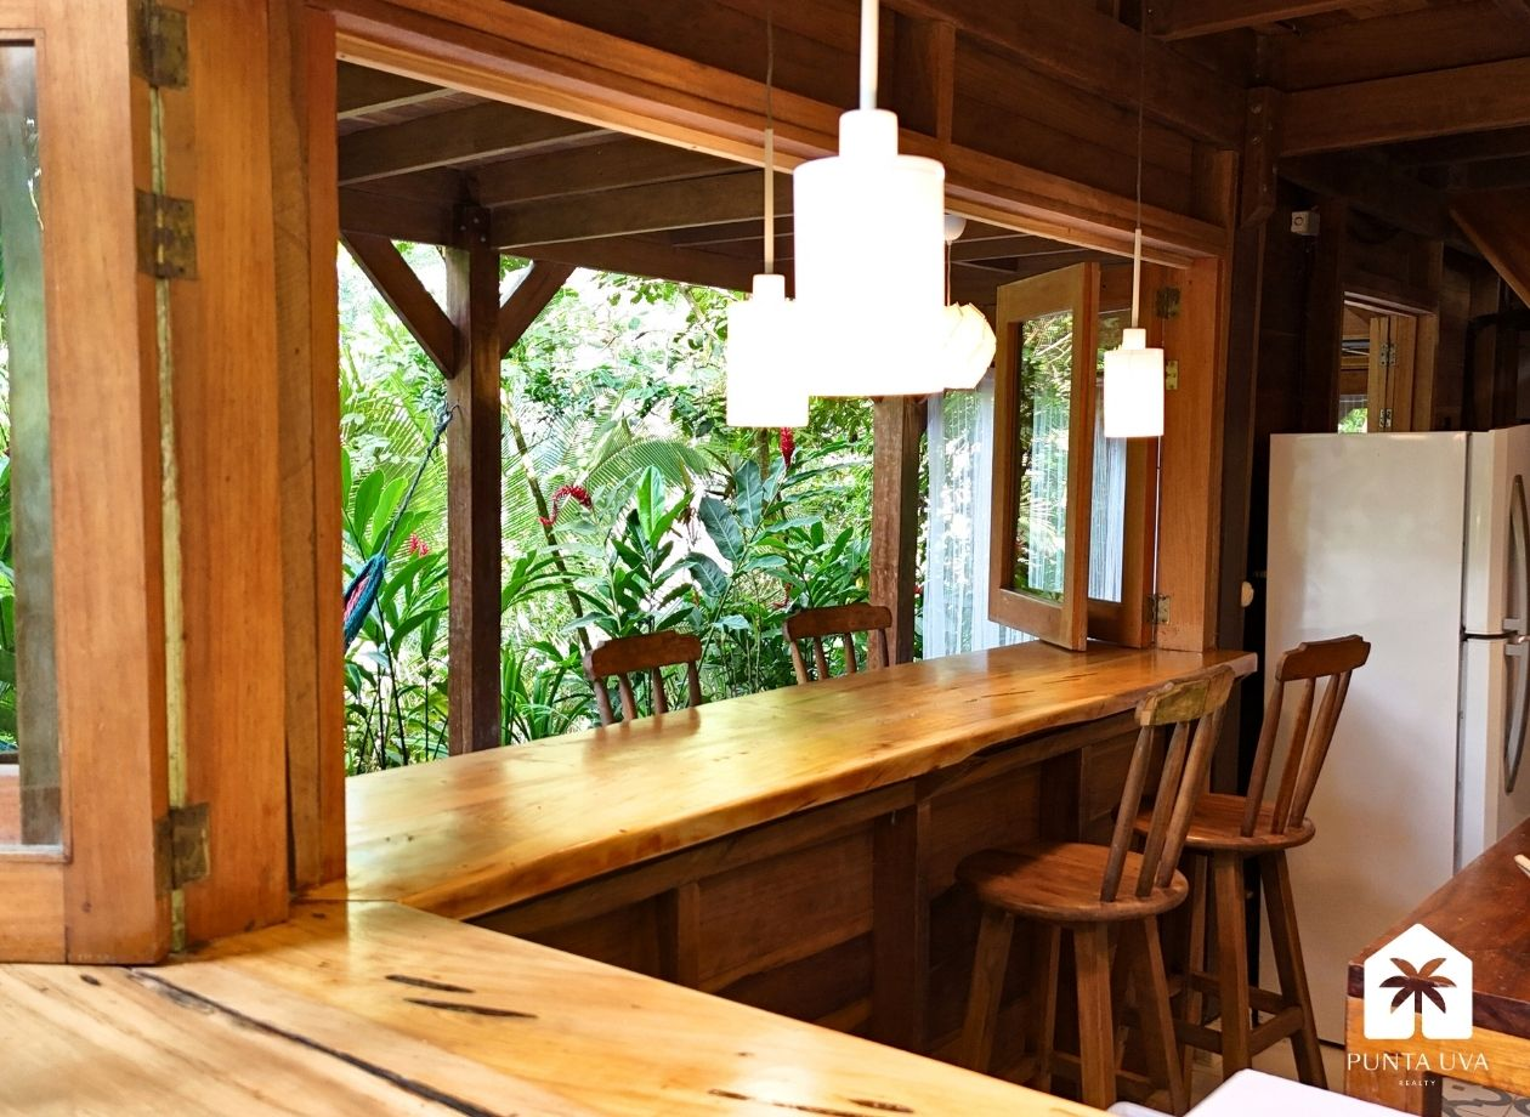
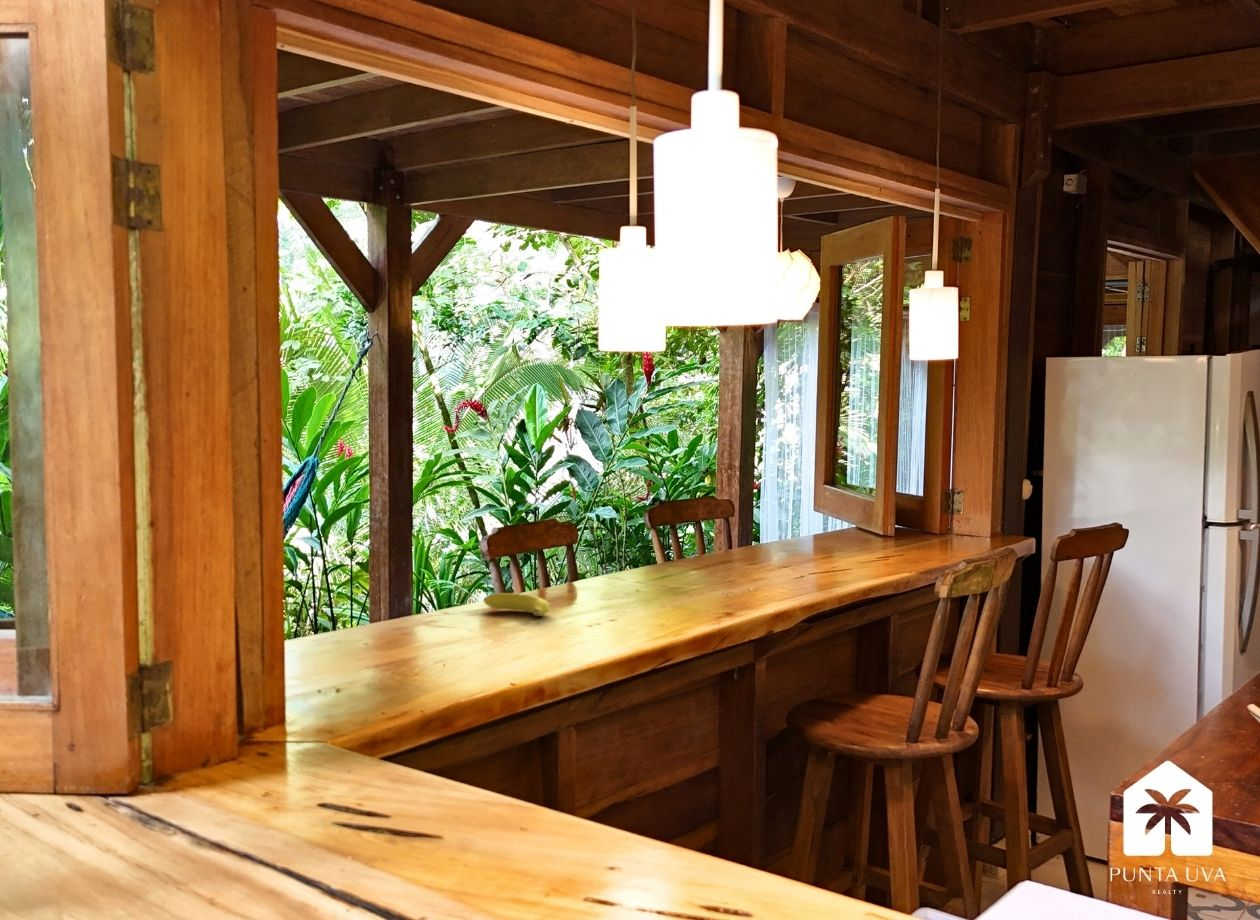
+ fruit (516, 605)
